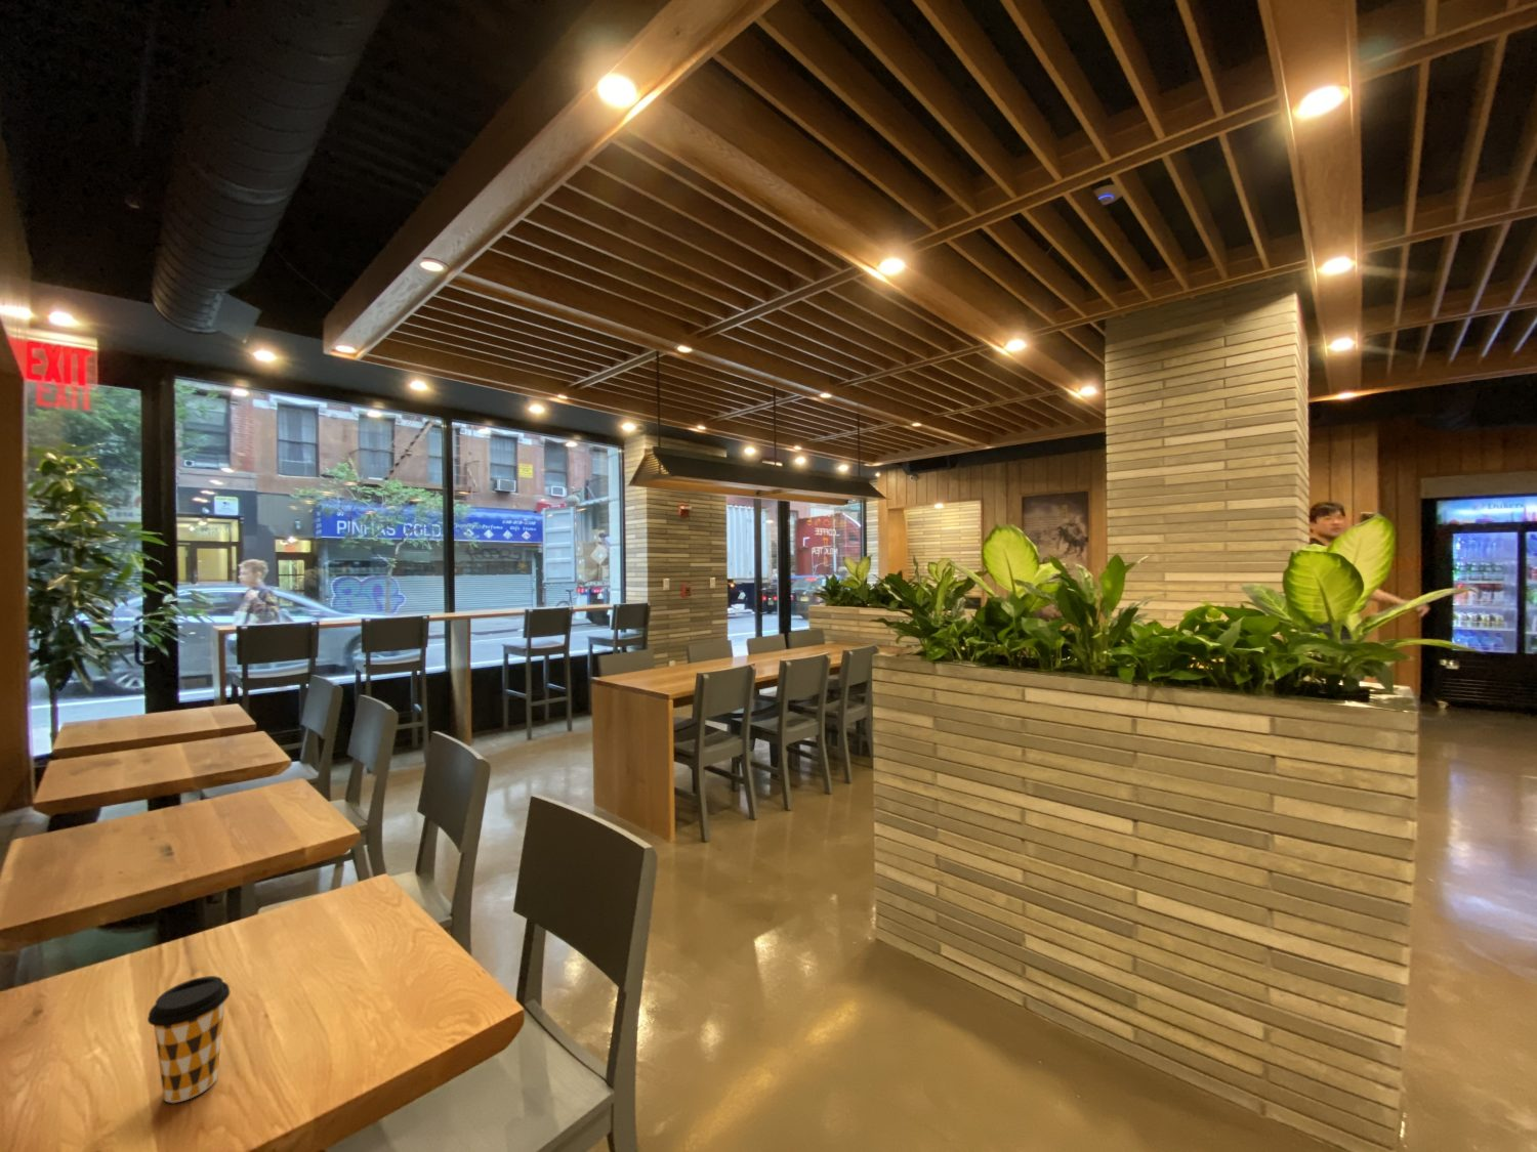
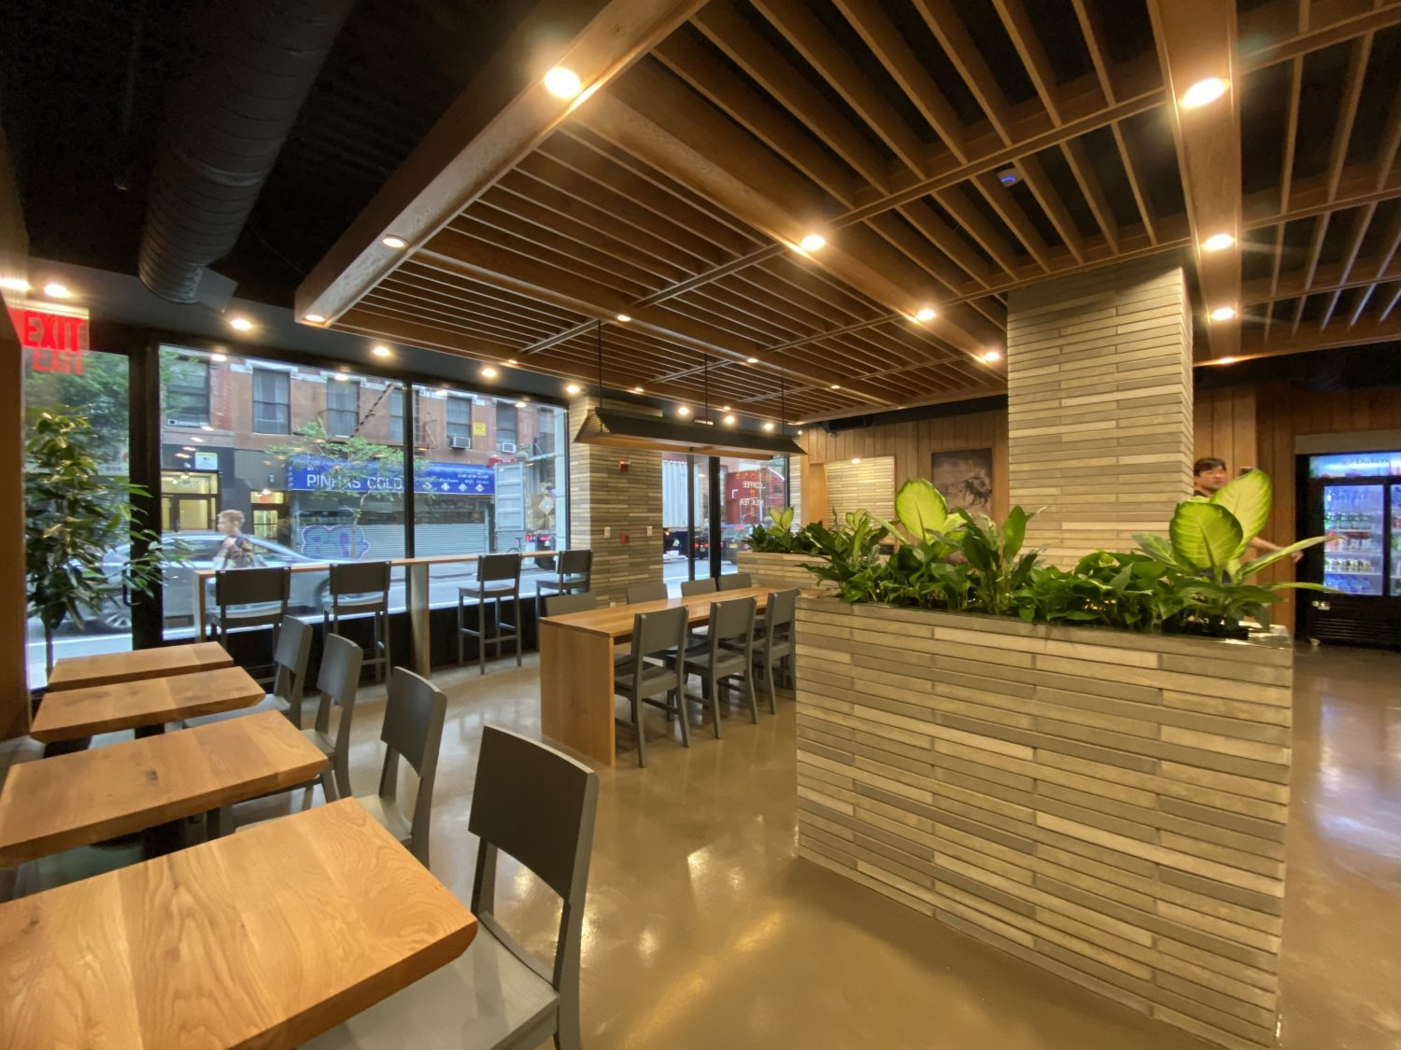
- coffee cup (190, 1038)
